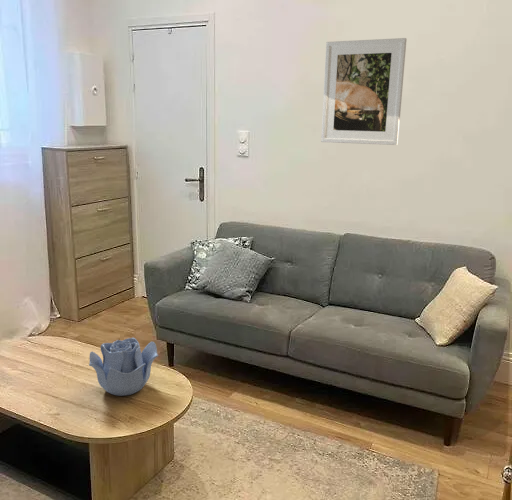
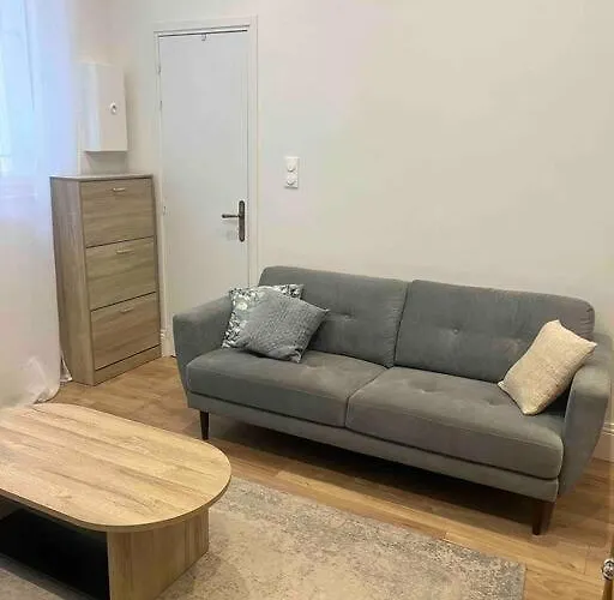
- decorative bowl (124, 367)
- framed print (361, 92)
